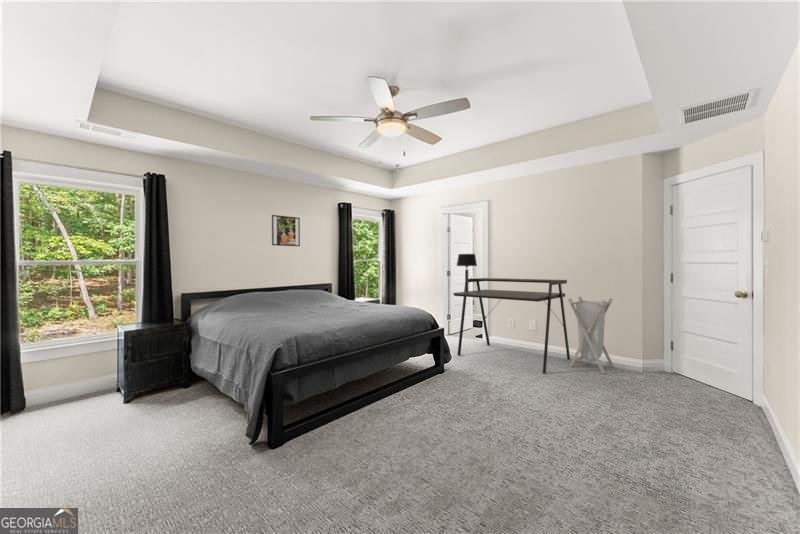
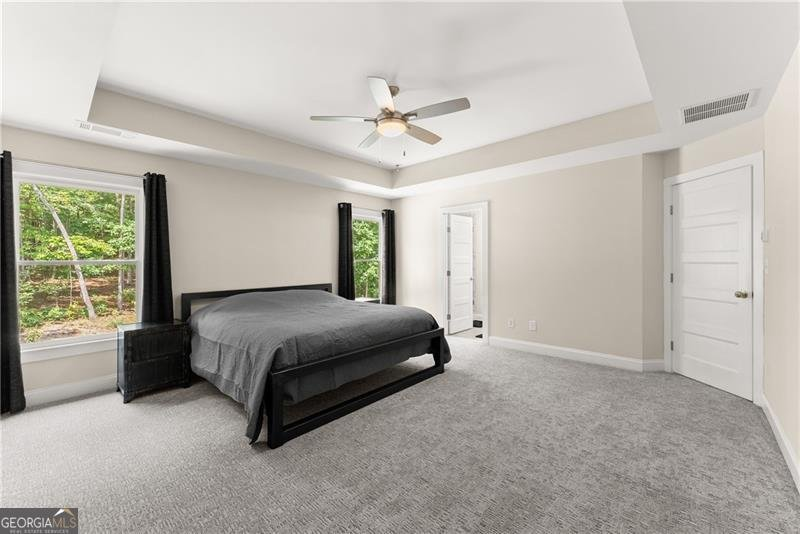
- table lamp (466, 273)
- laundry hamper (590, 332)
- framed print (286, 231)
- desk (493, 308)
